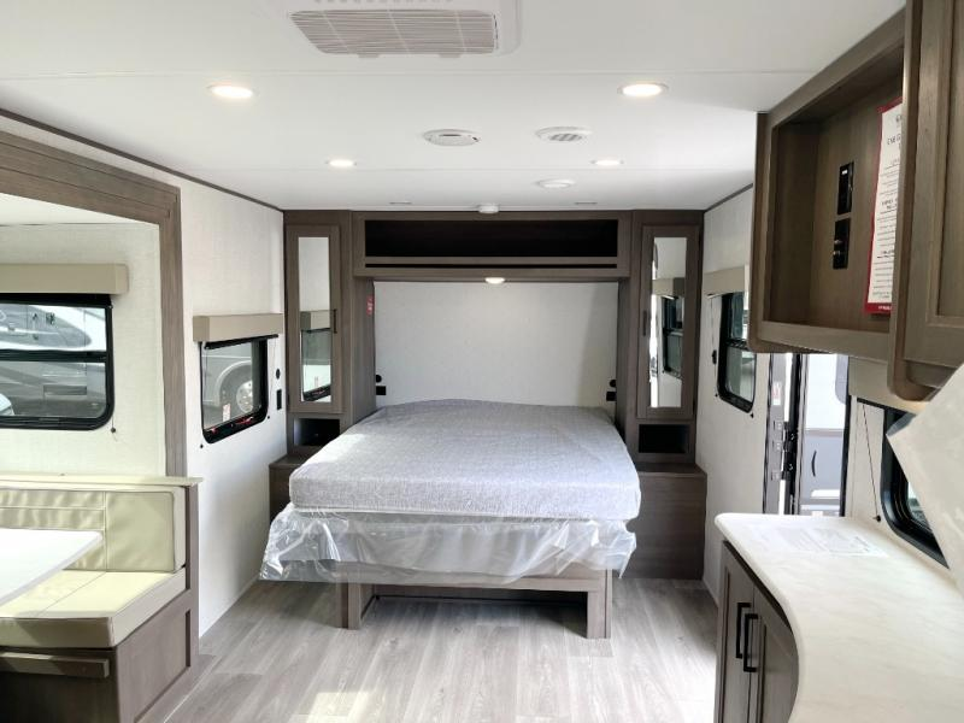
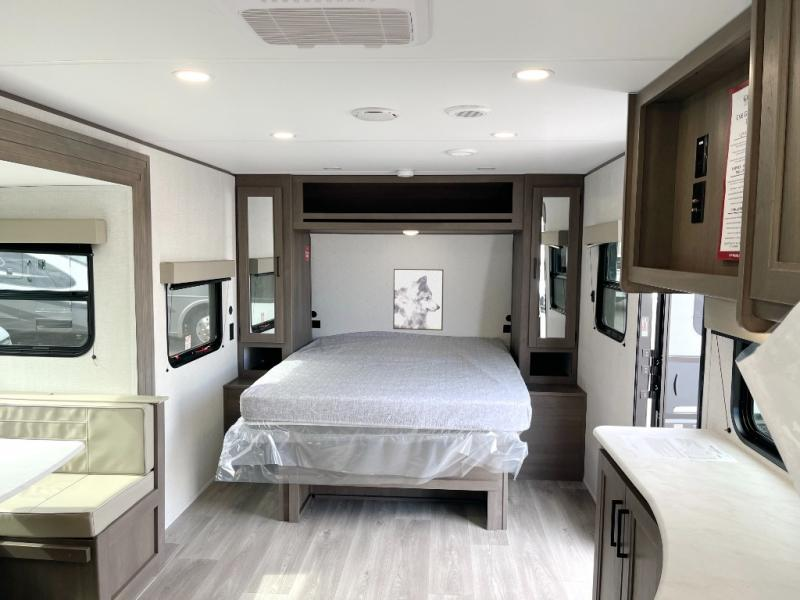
+ wall art (418, 299)
